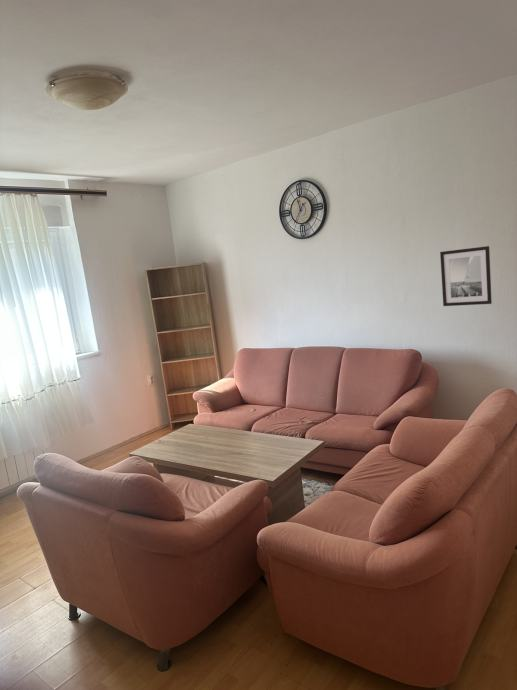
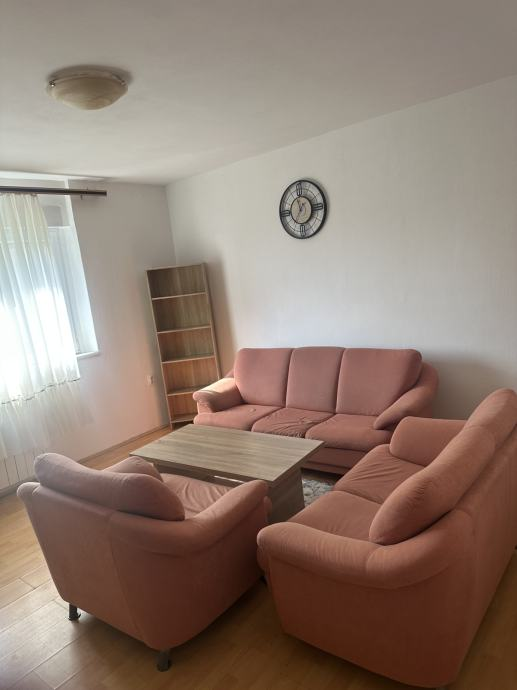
- wall art (465, 277)
